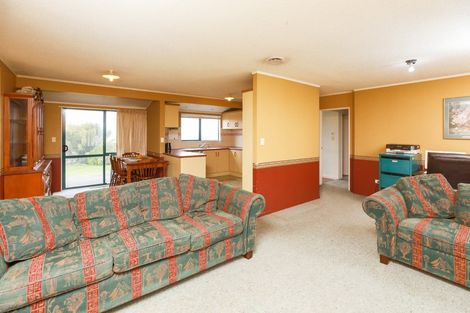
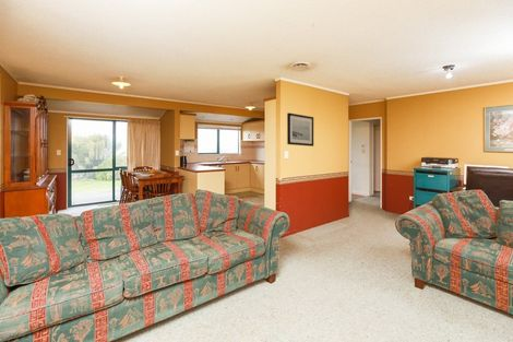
+ wall art (300, 130)
